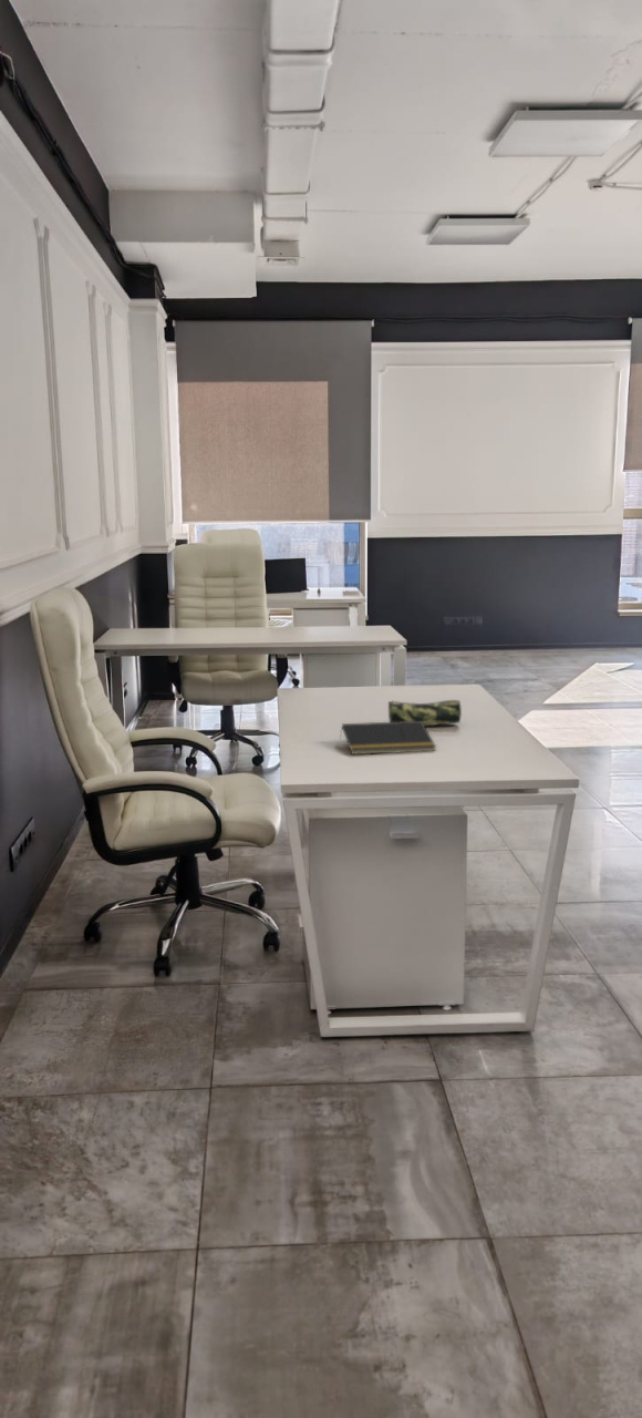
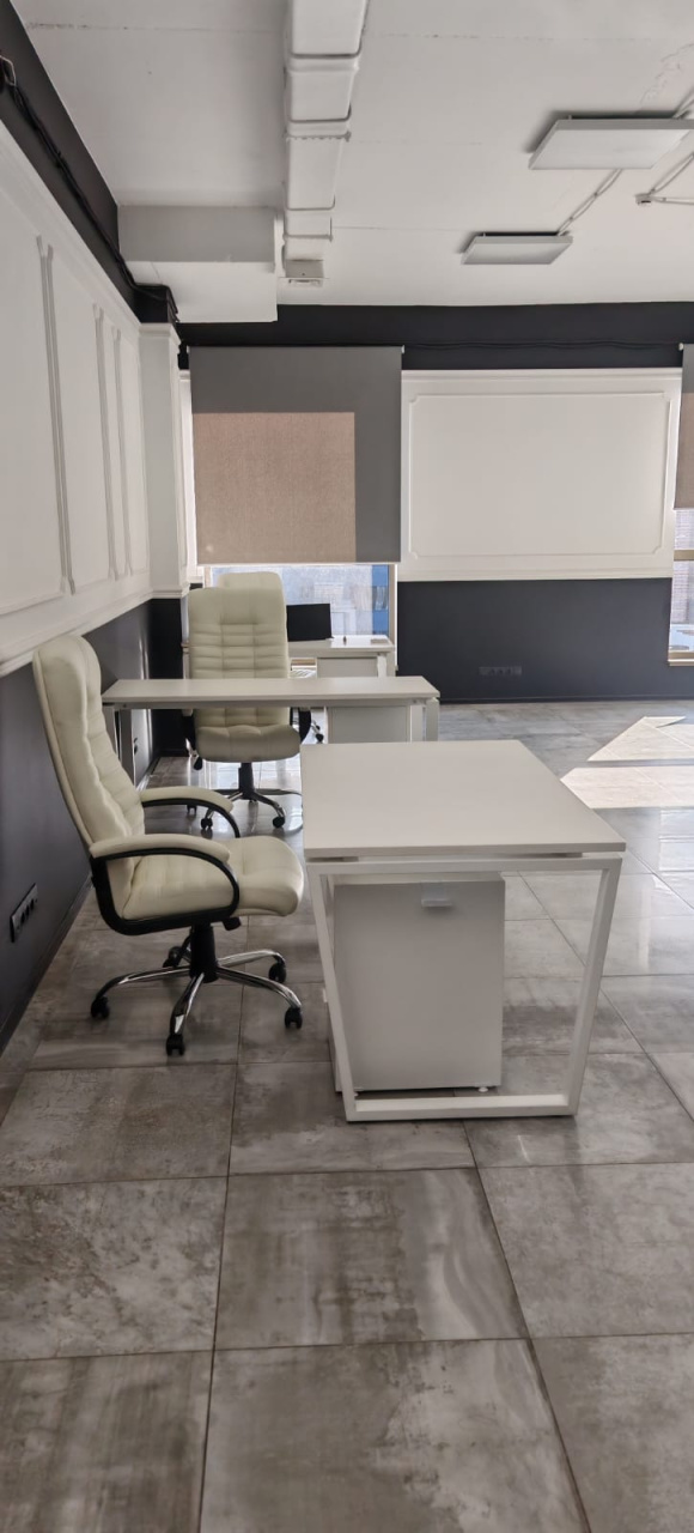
- pencil case (422, 712)
- notepad (387, 737)
